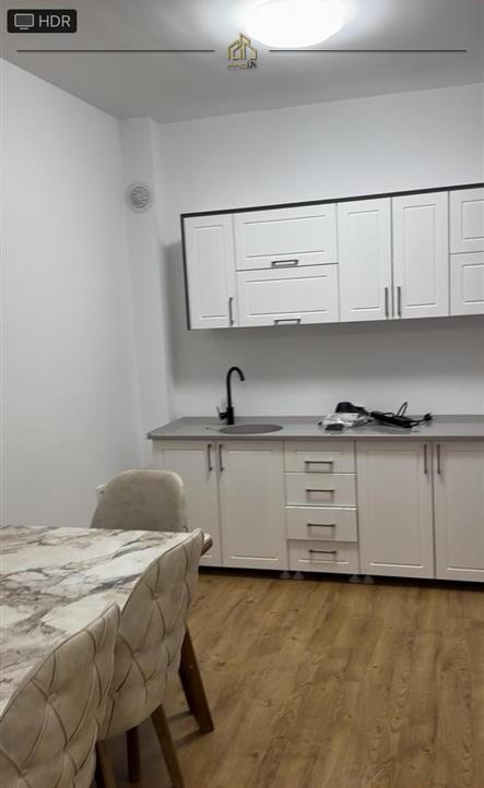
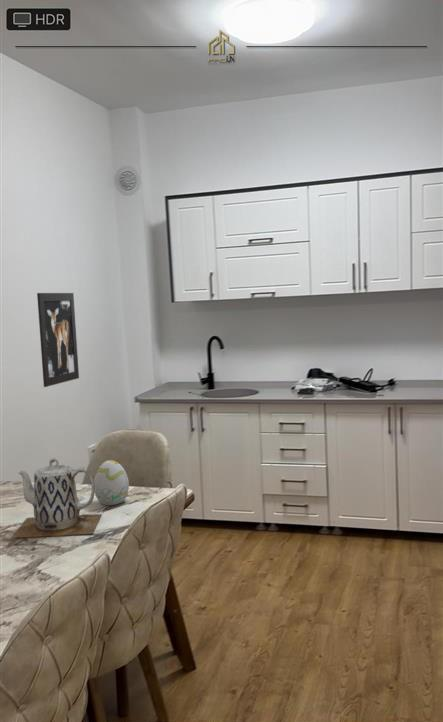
+ decorative egg (111, 481)
+ teapot (56, 492)
+ wall art (59, 338)
